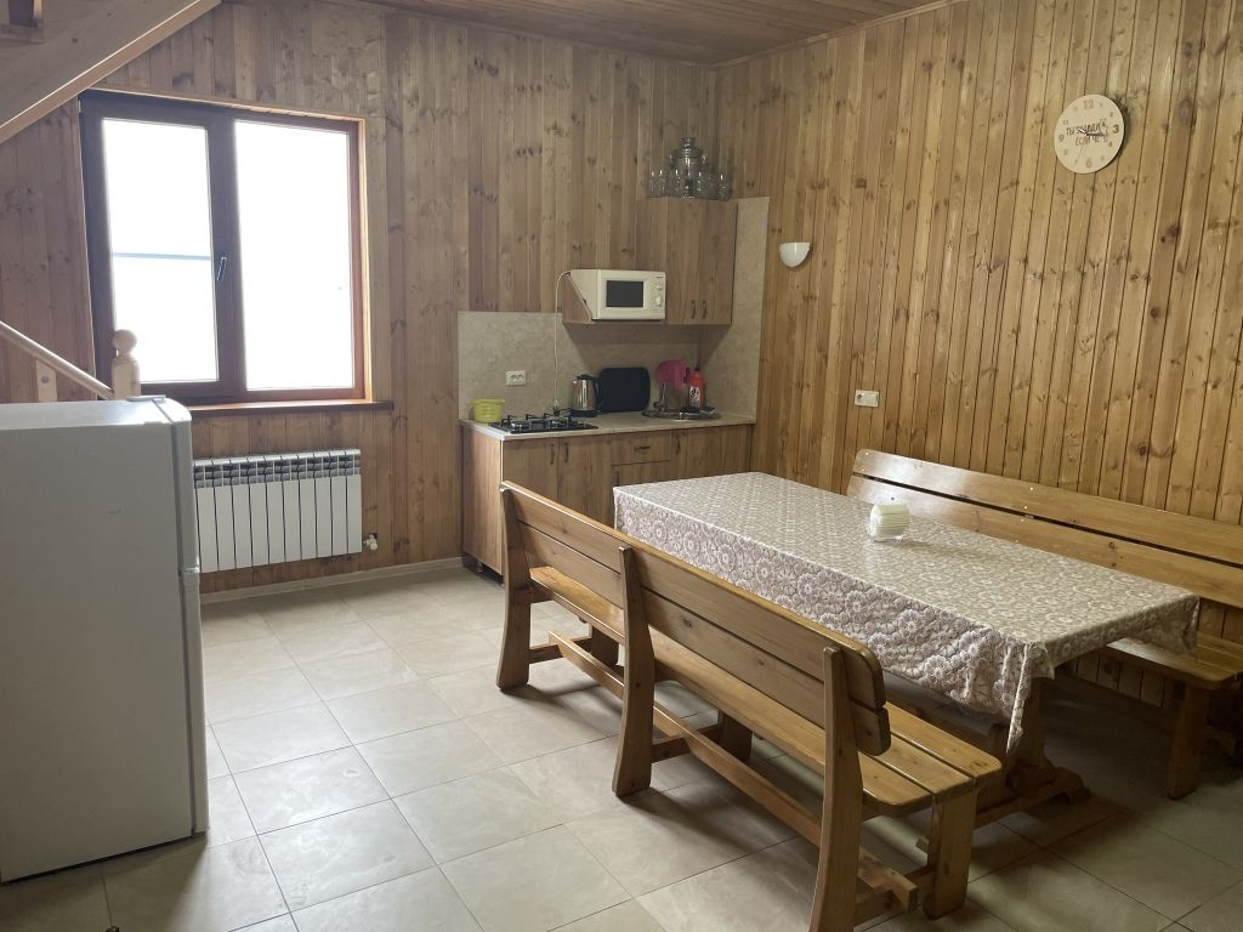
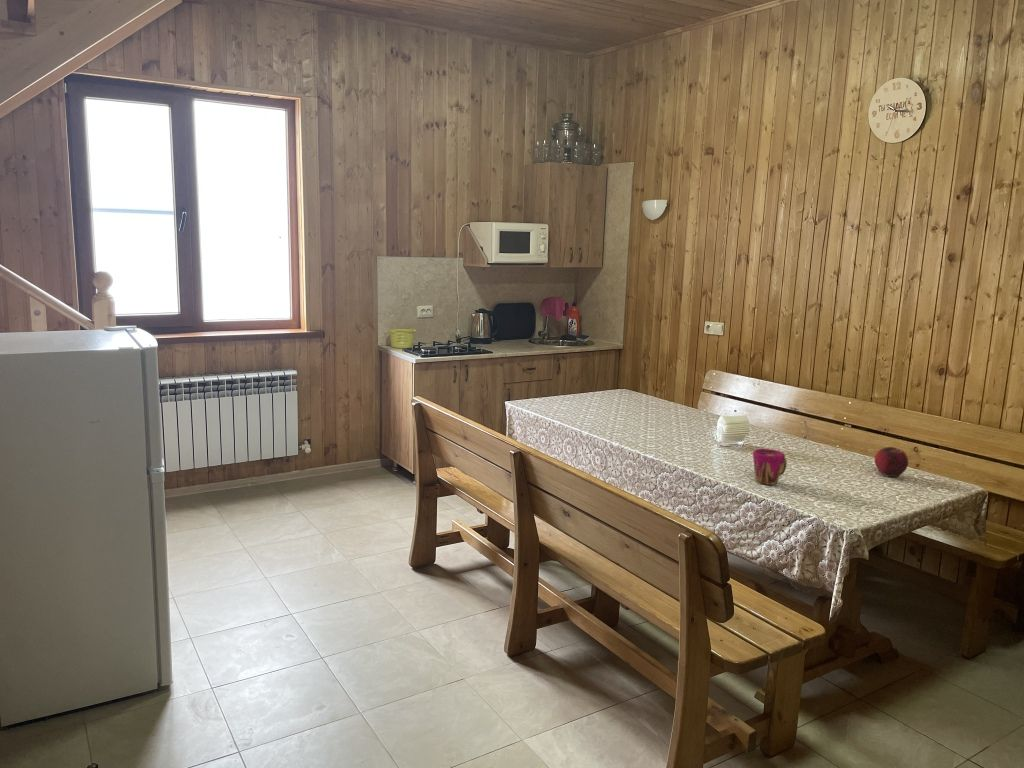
+ fruit (891, 461)
+ cup (770, 466)
